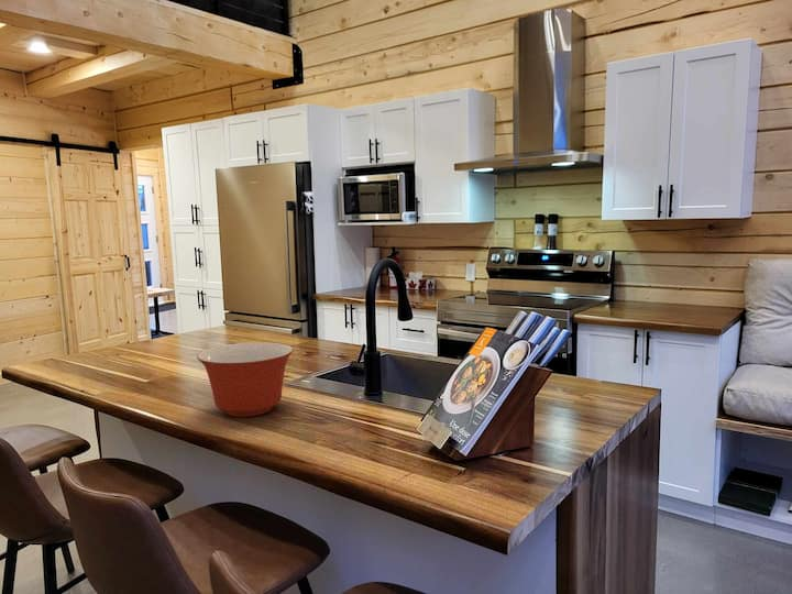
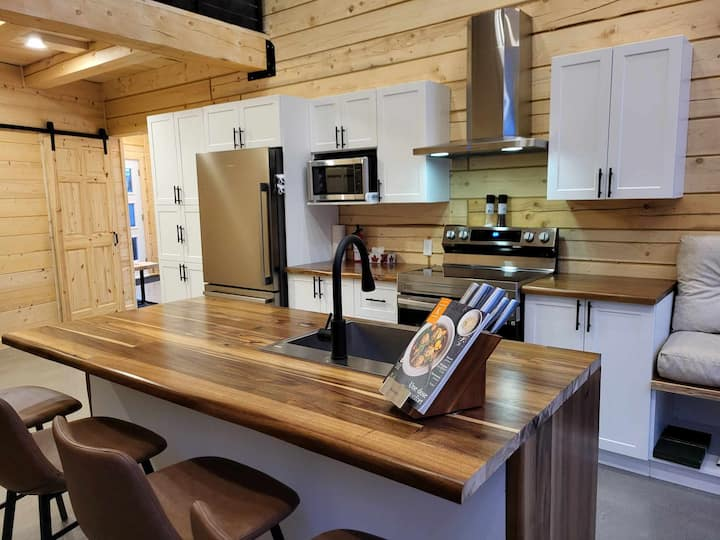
- mixing bowl (248, 381)
